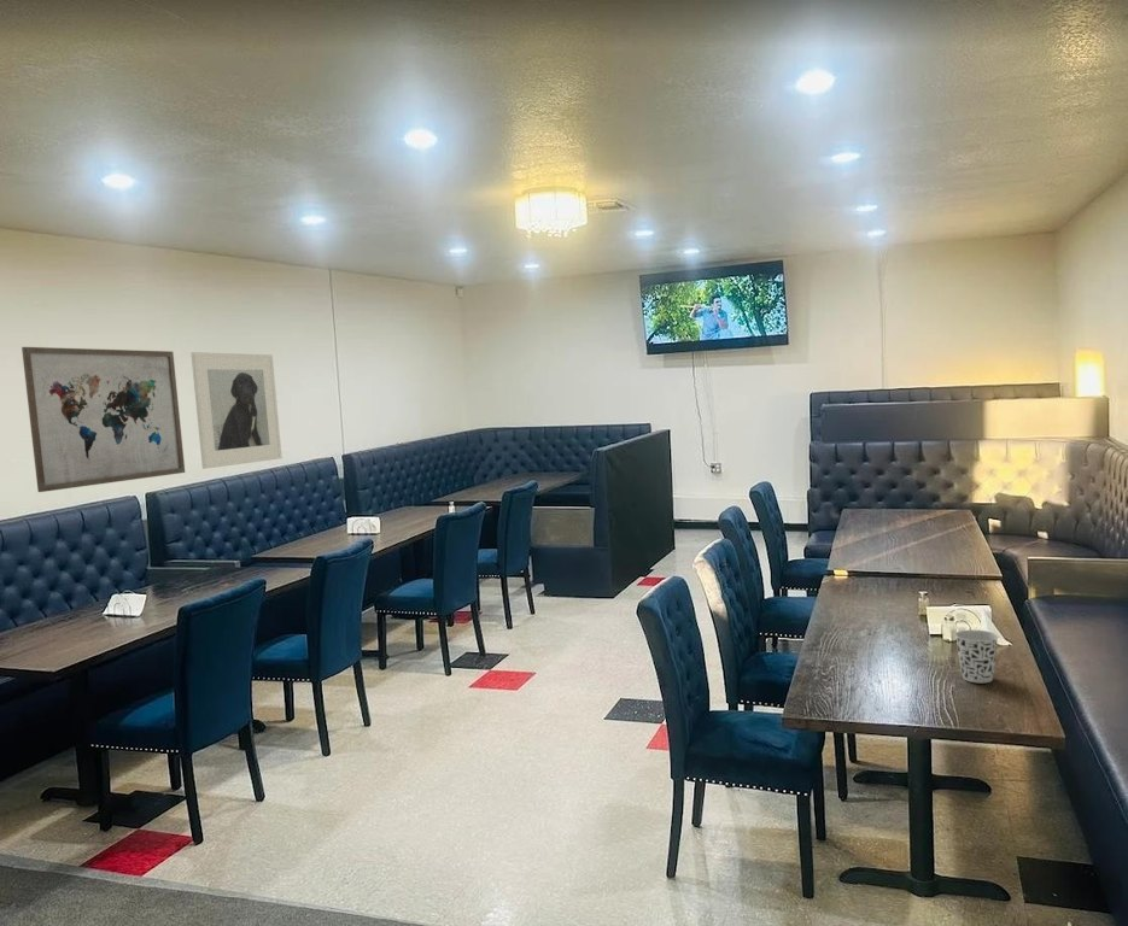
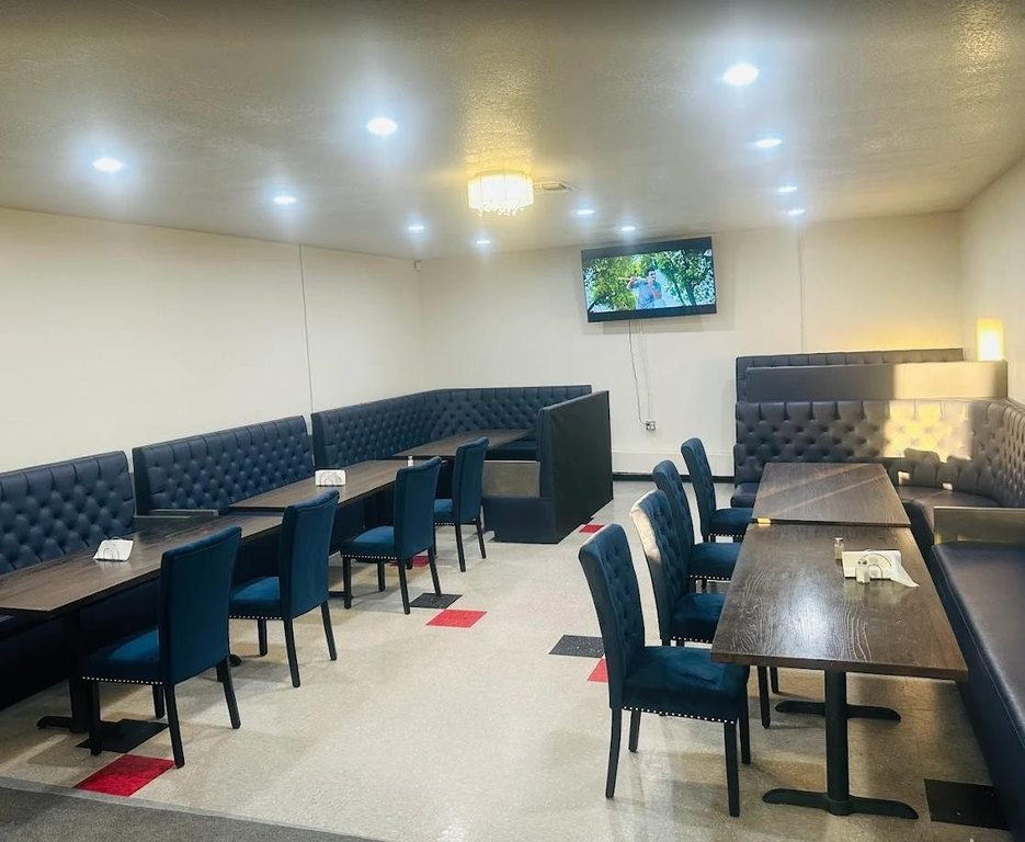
- wall art (111, 415)
- cup (976, 656)
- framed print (239, 409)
